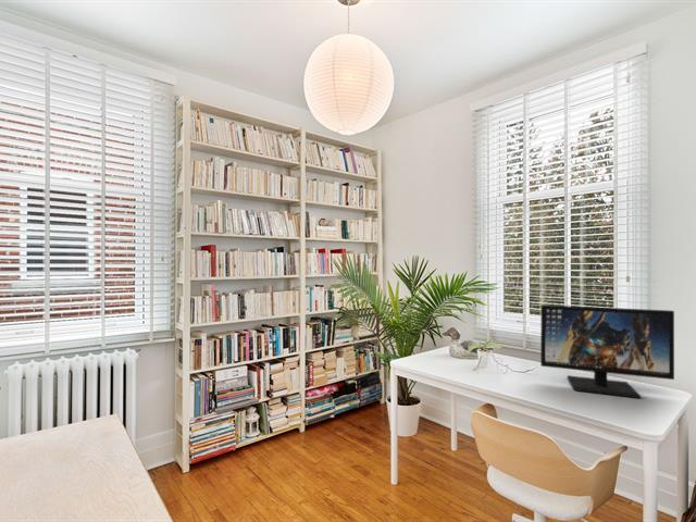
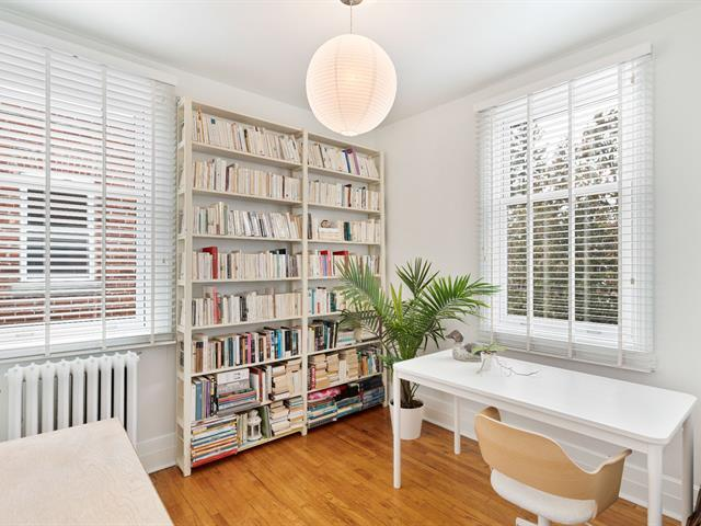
- computer monitor (601, 347)
